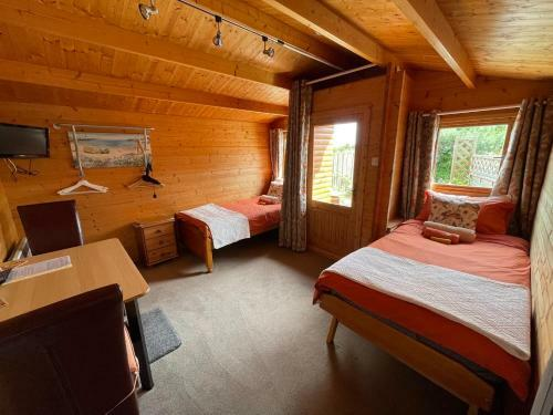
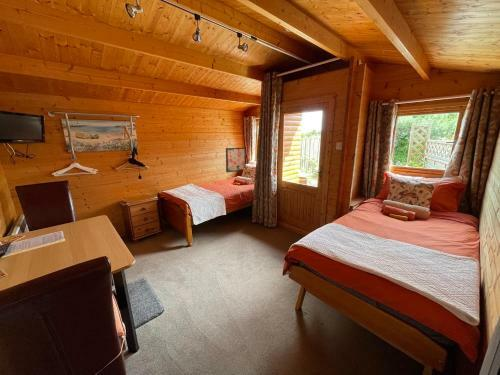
+ wall art (236, 159)
